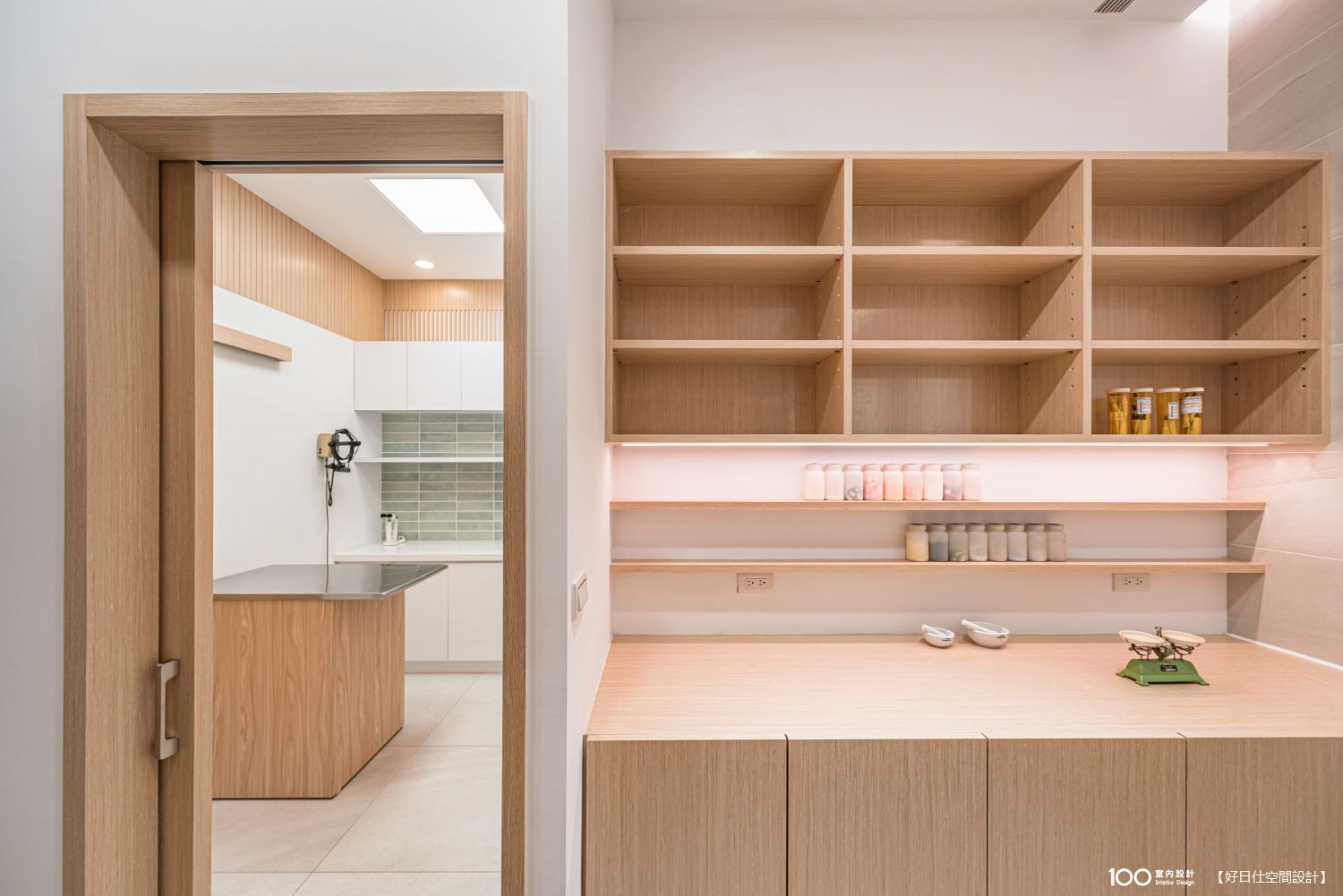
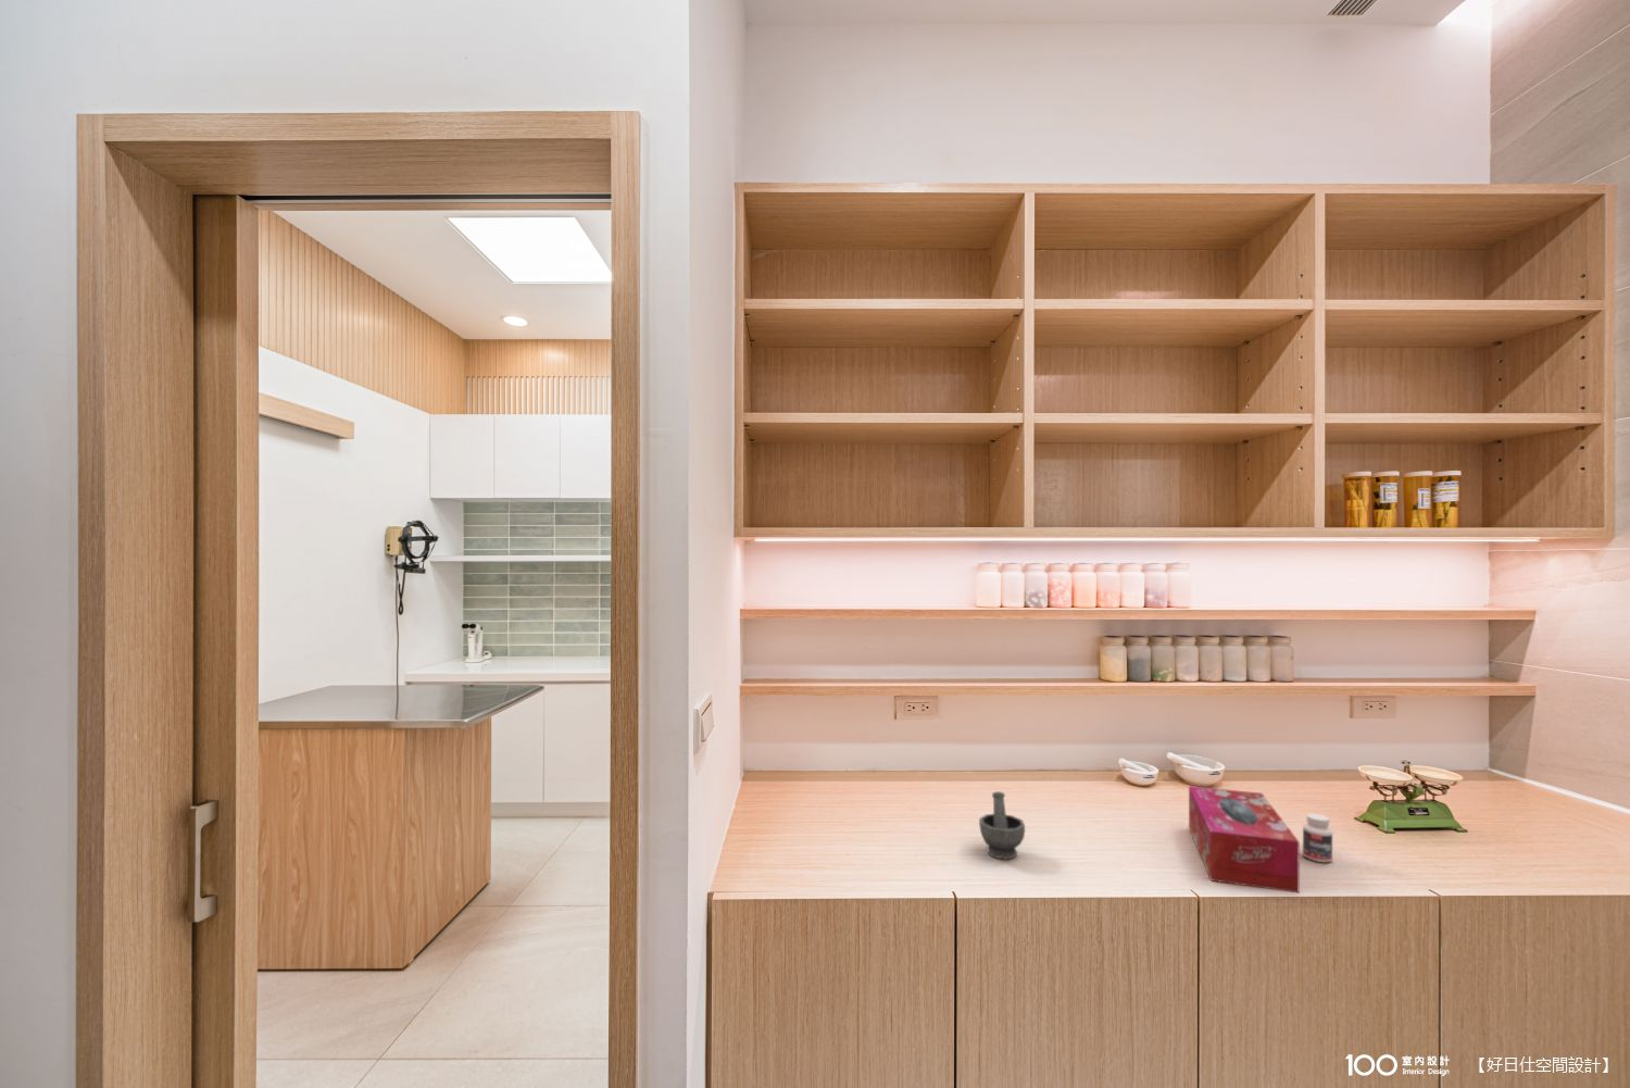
+ tissue box (1238, 834)
+ pill bottle (1317, 837)
+ mortar and pestle (1001, 823)
